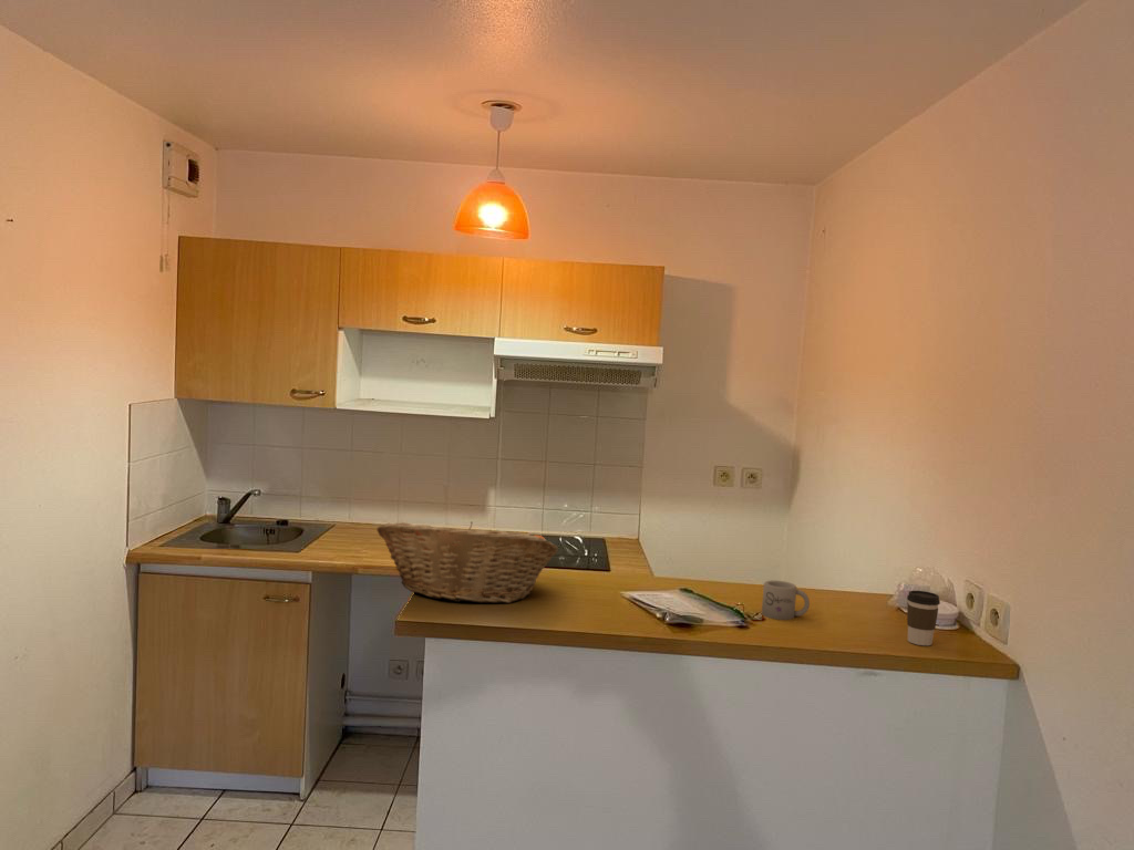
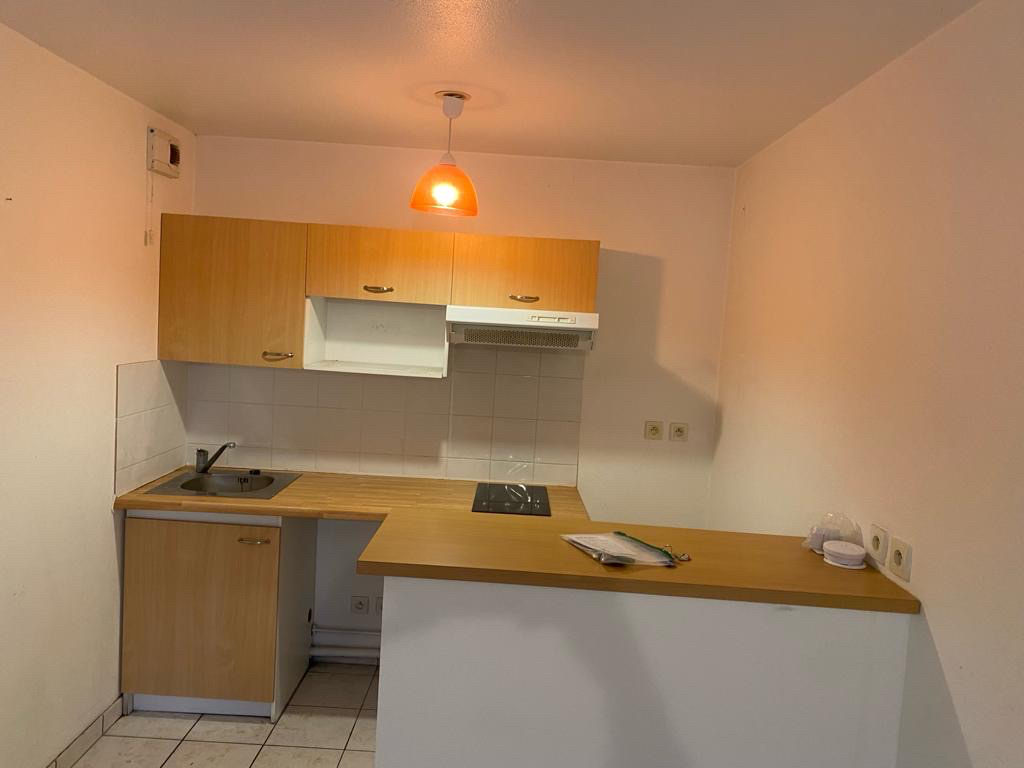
- fruit basket (466, 553)
- coffee cup (921, 618)
- mug (785, 600)
